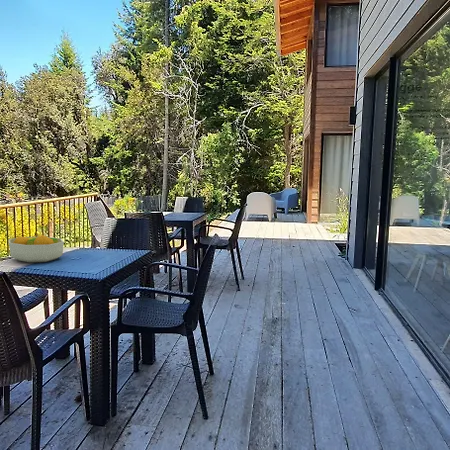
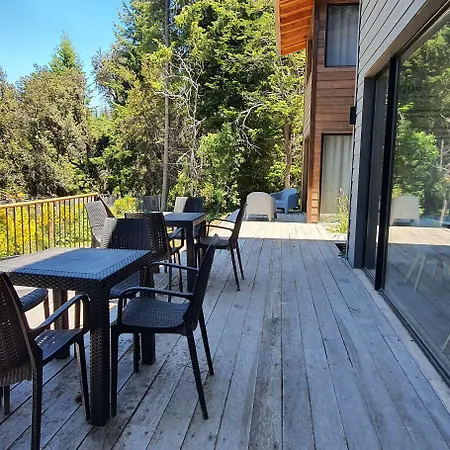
- fruit bowl (36, 245)
